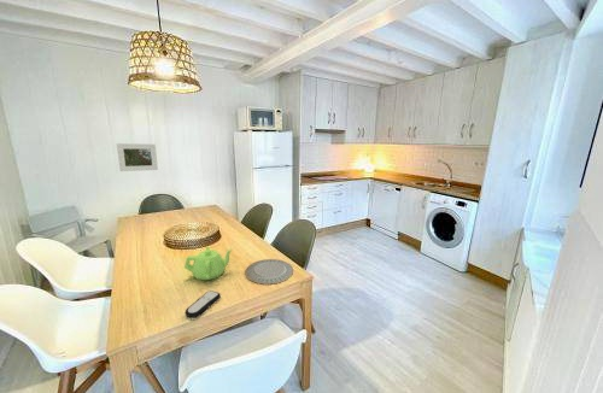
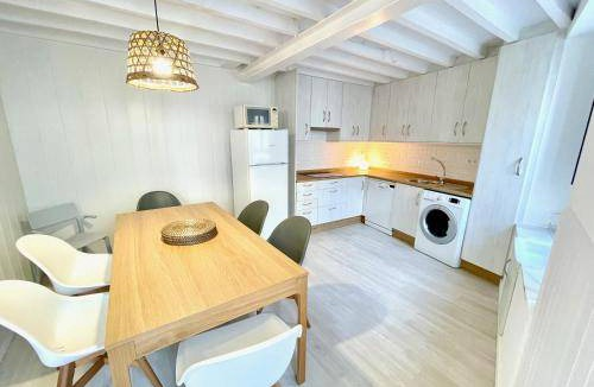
- teapot (209, 260)
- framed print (137, 157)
- chinaware (269, 269)
- remote control (203, 303)
